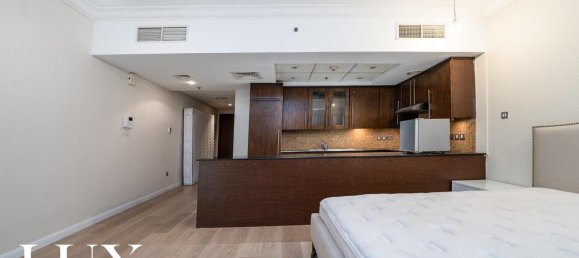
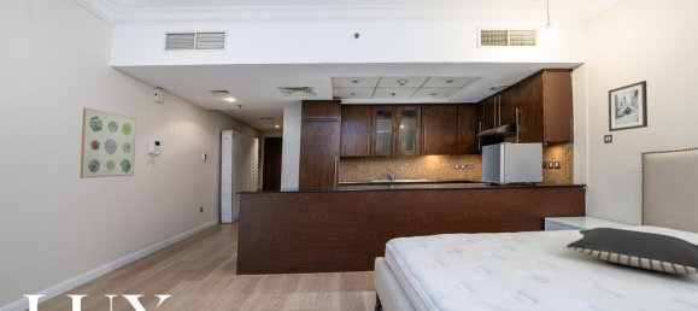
+ wall art (111, 145)
+ wall art (626, 107)
+ pillow (635, 247)
